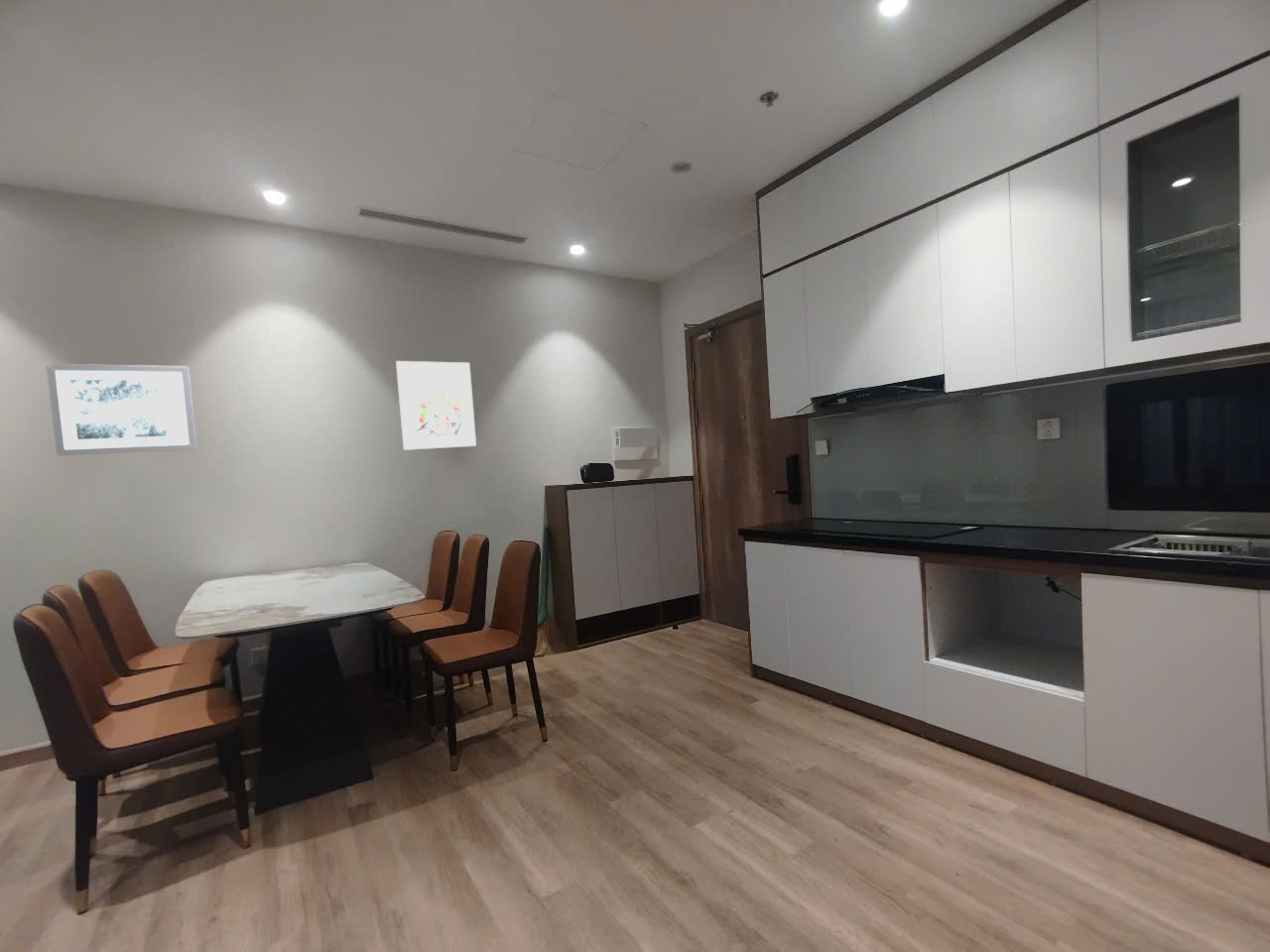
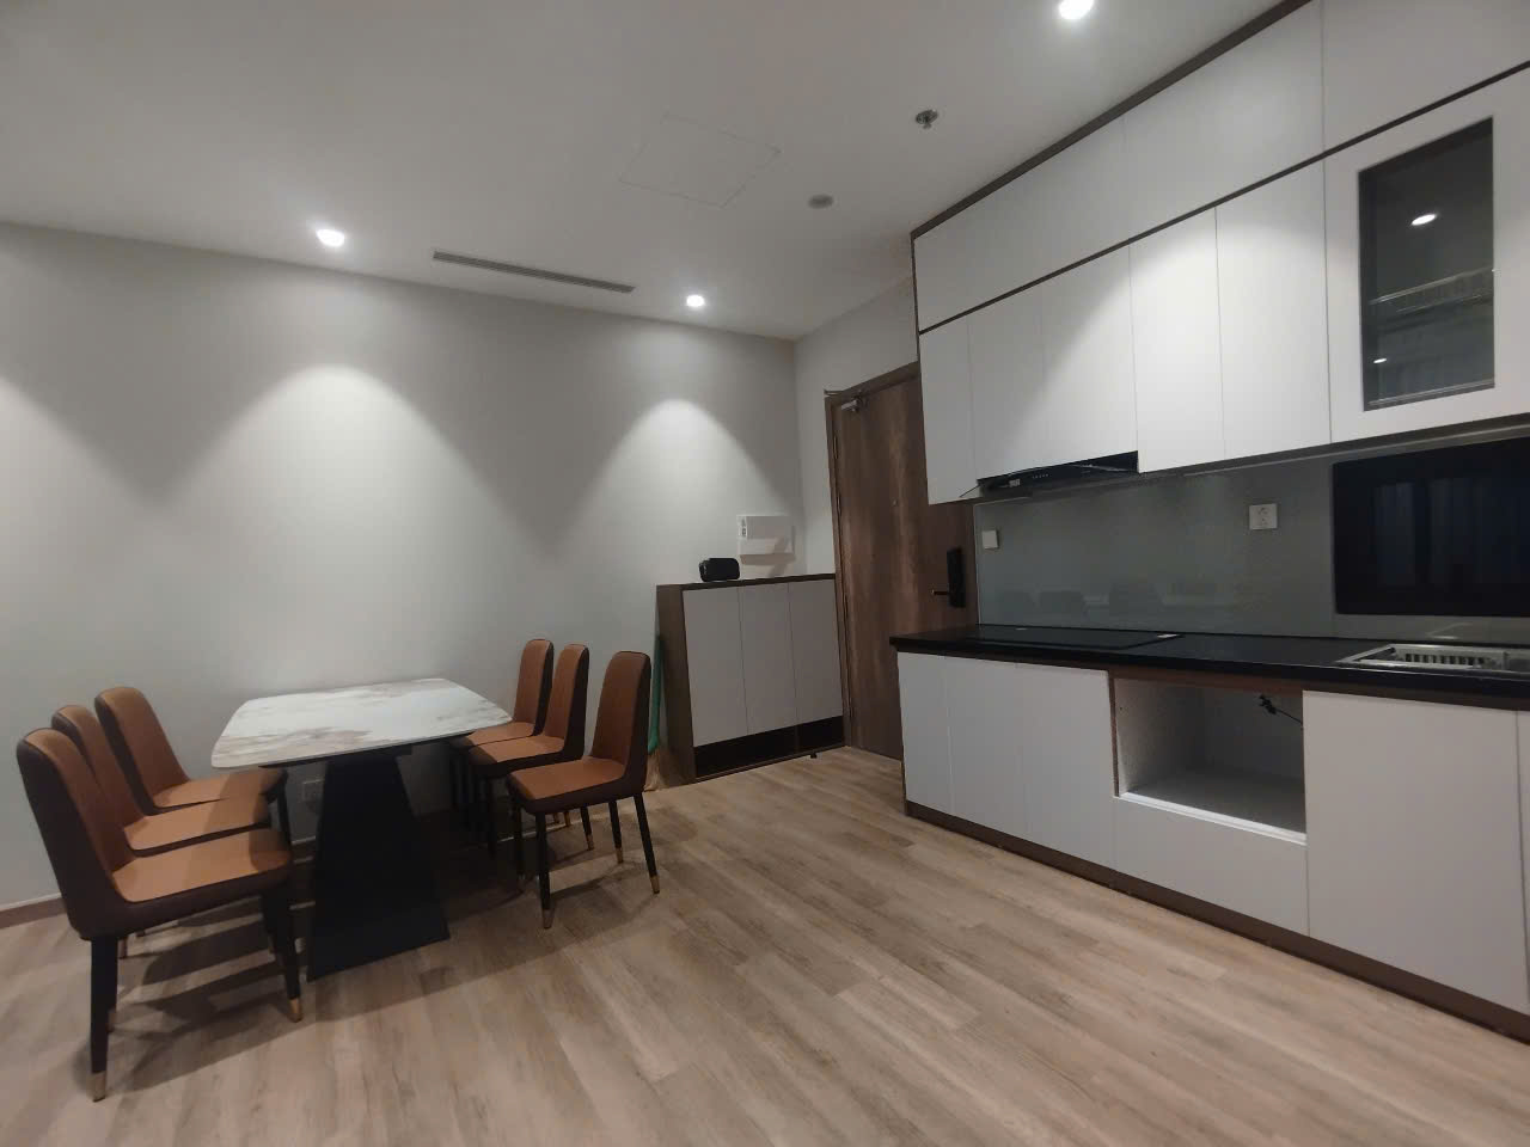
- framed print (437, 405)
- wall art (126, 409)
